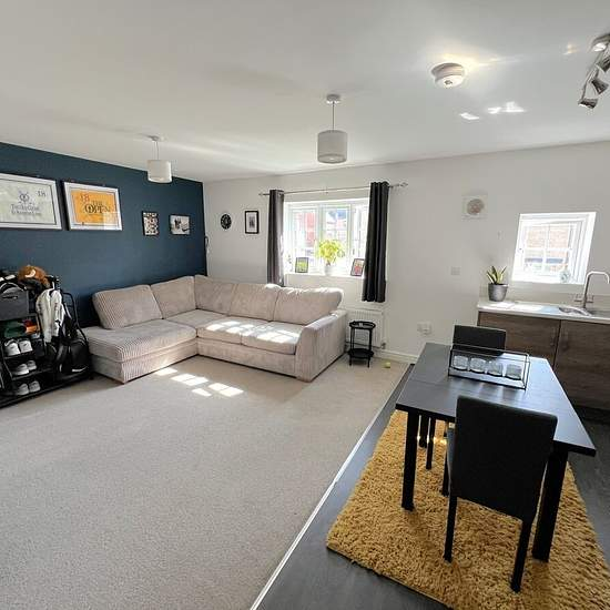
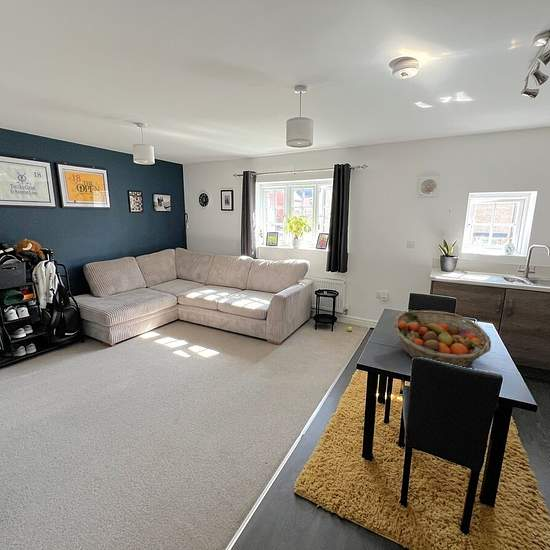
+ fruit basket (438, 337)
